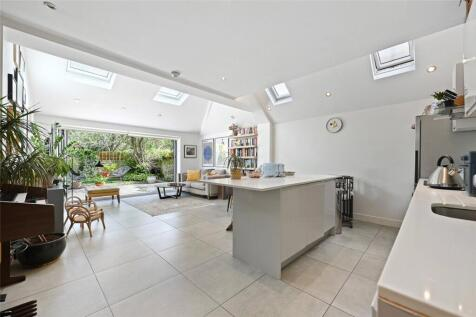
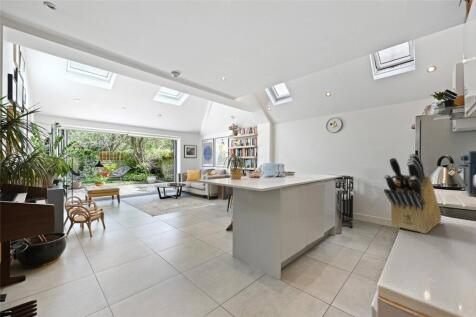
+ knife block (413, 190)
